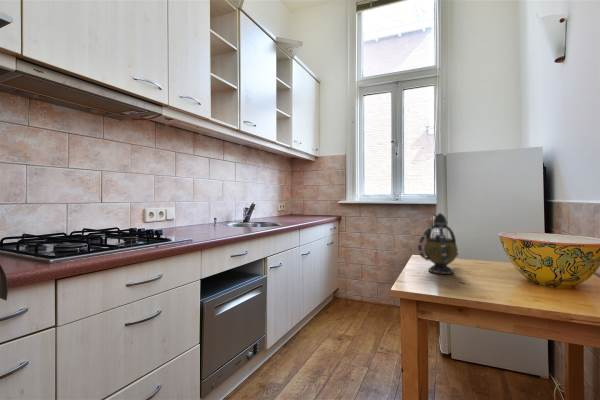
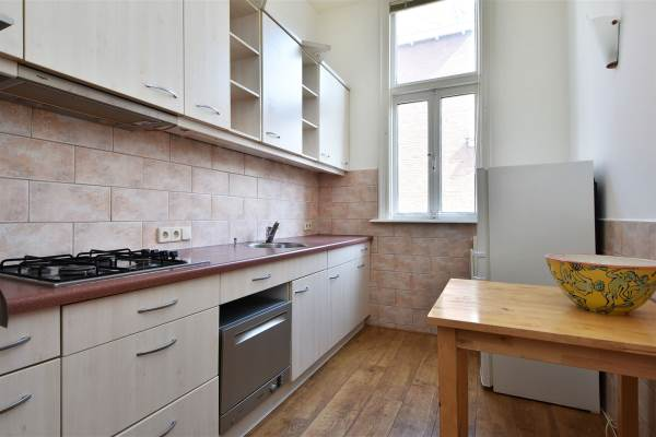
- teapot (444, 240)
